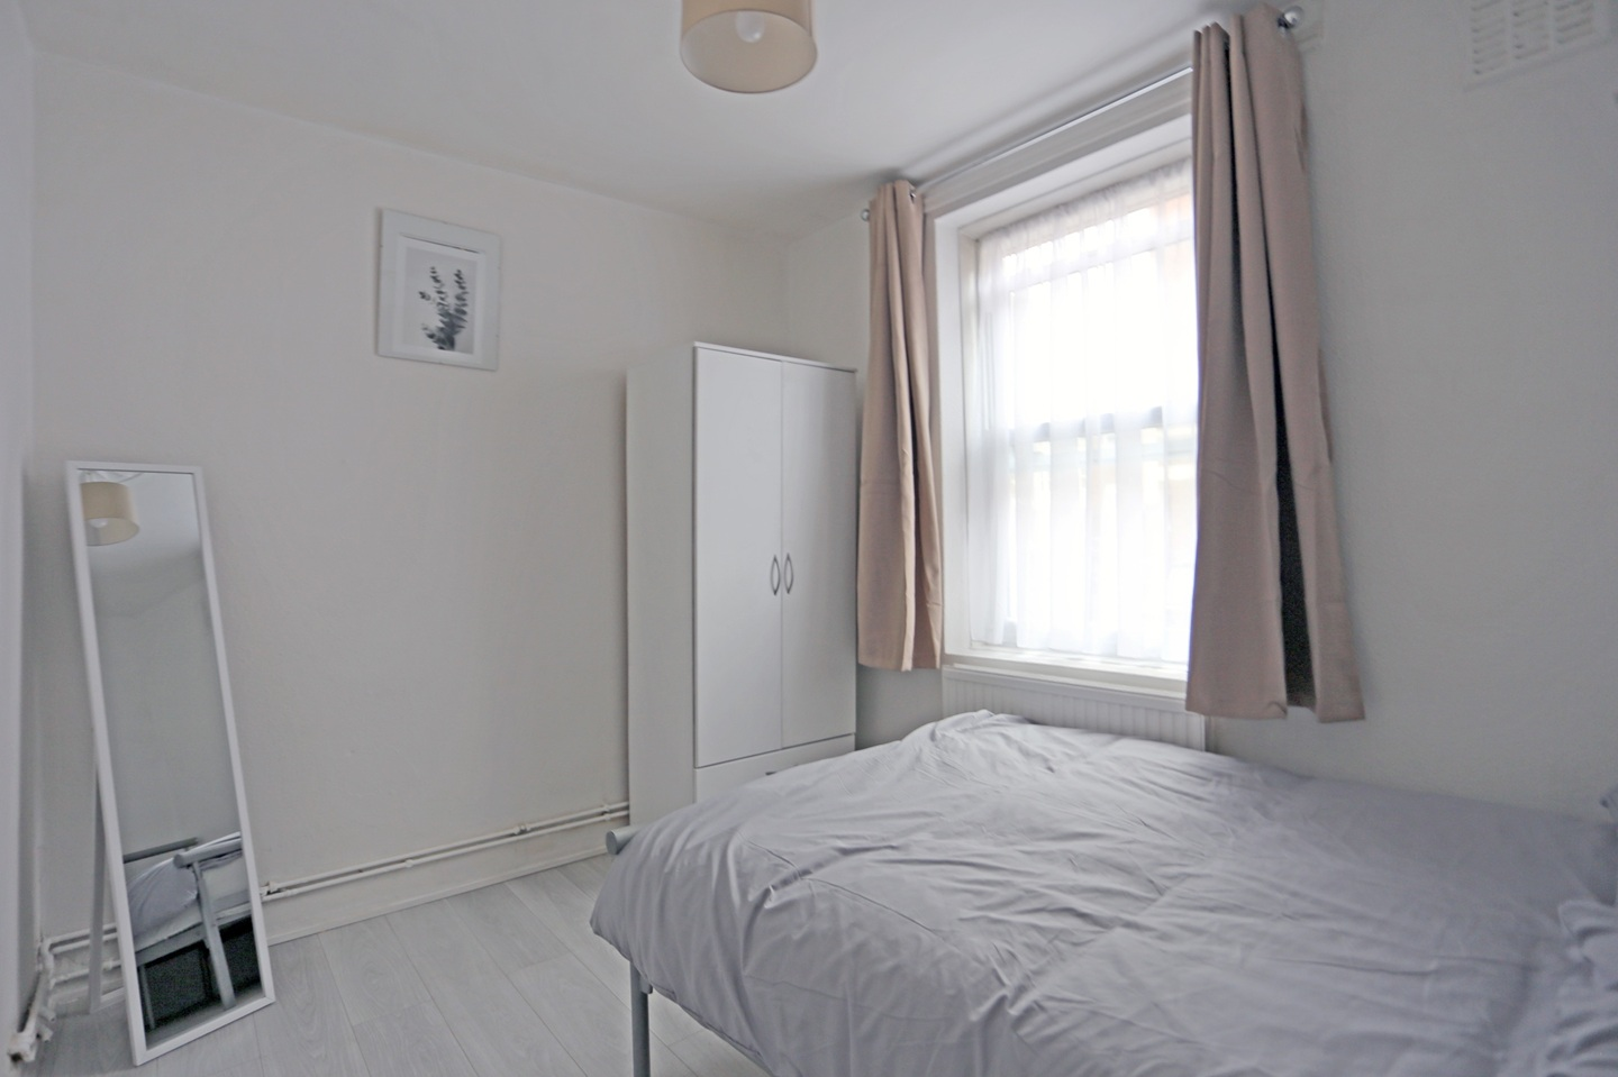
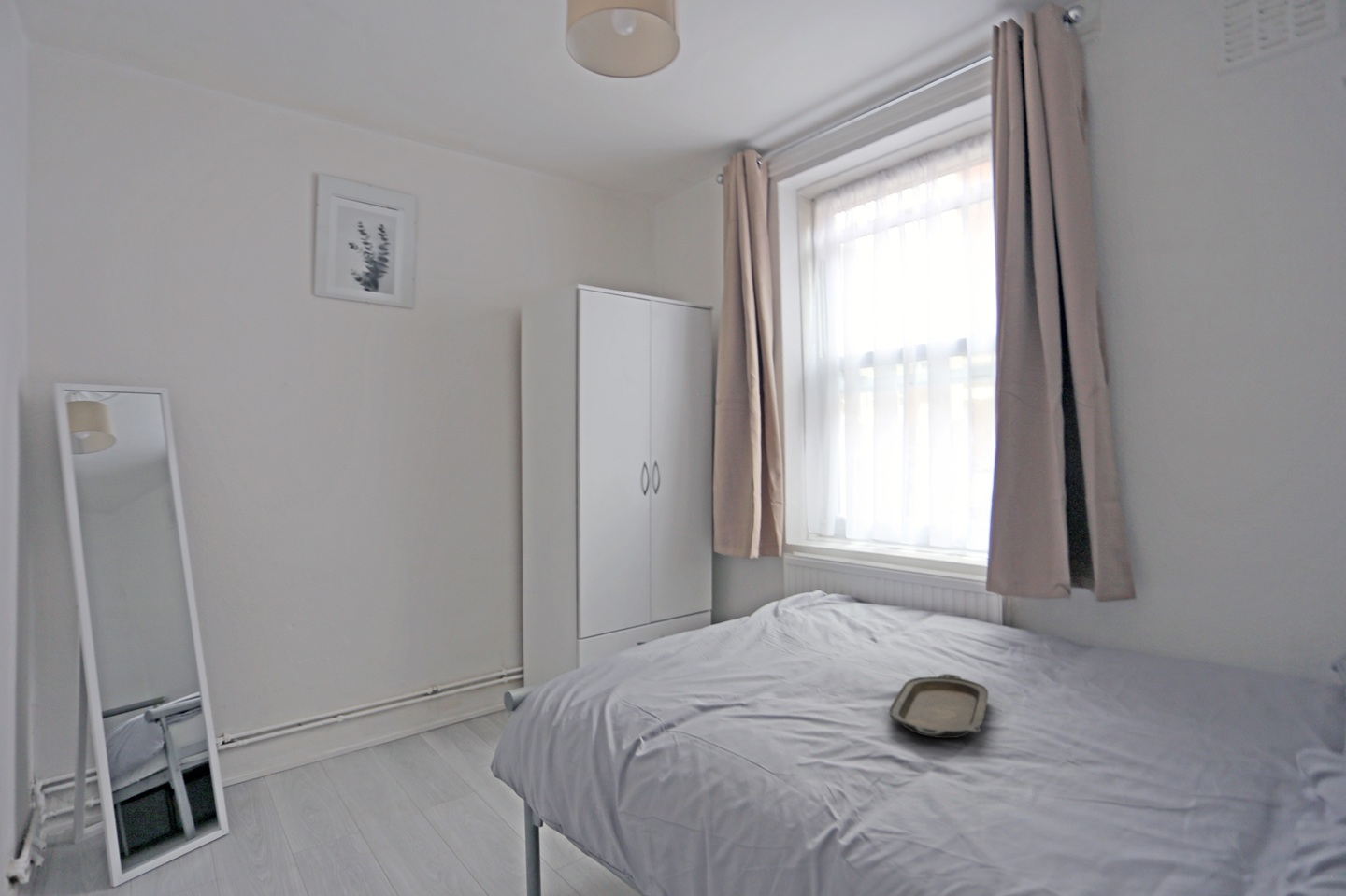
+ serving tray (940, 705)
